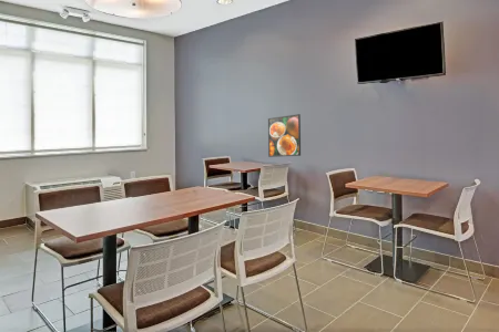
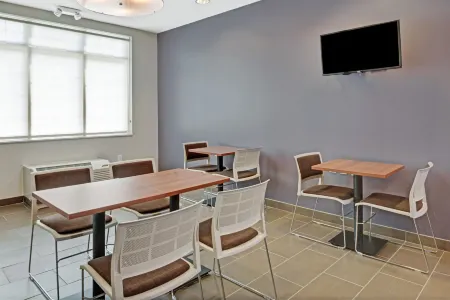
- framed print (283, 136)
